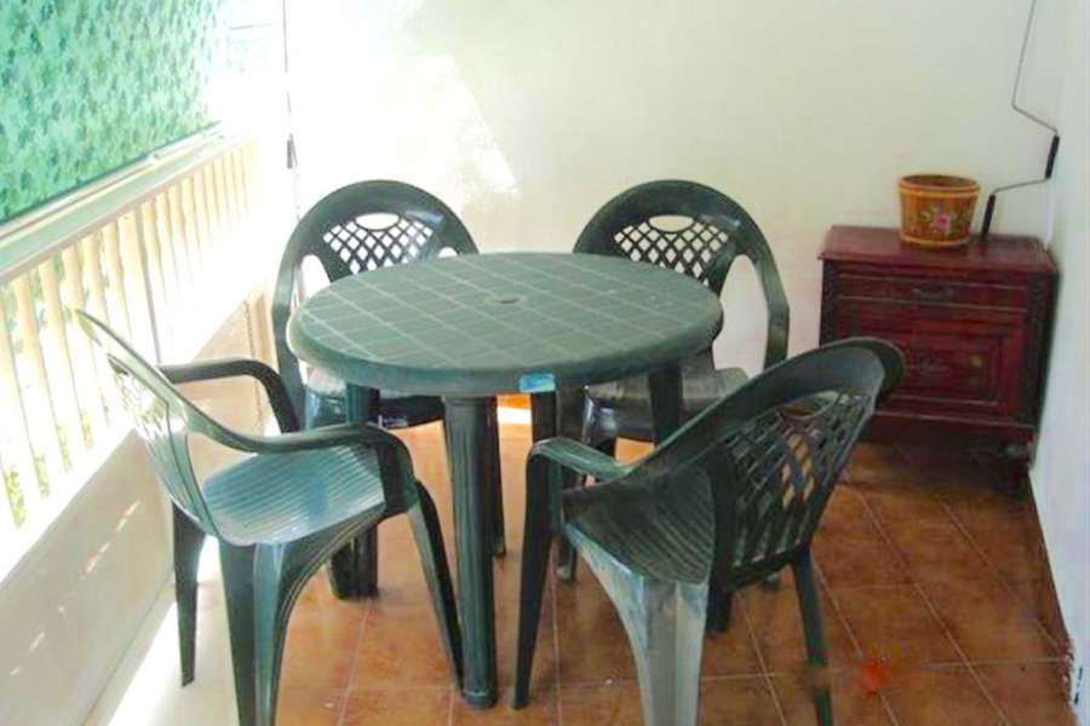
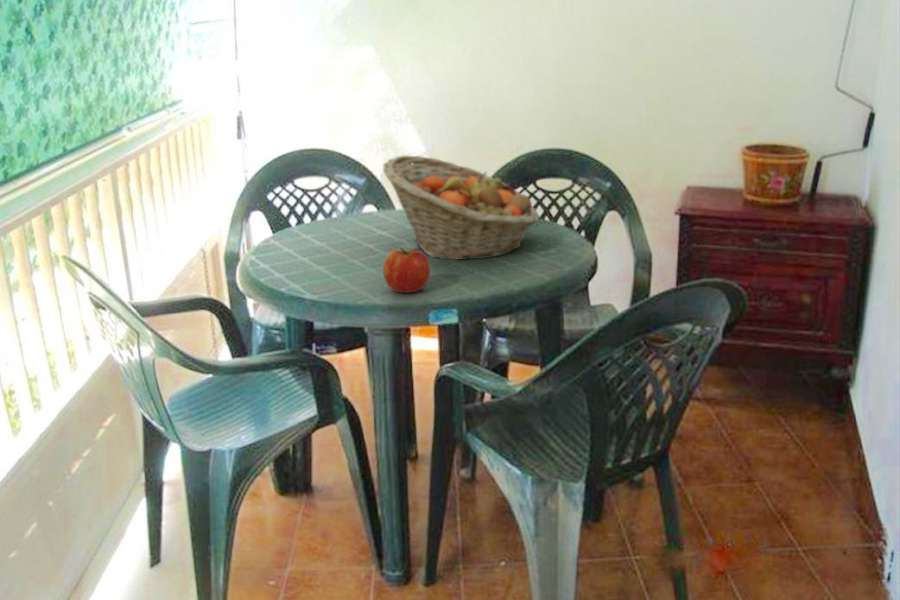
+ fruit basket (460, 202)
+ apple (406, 268)
